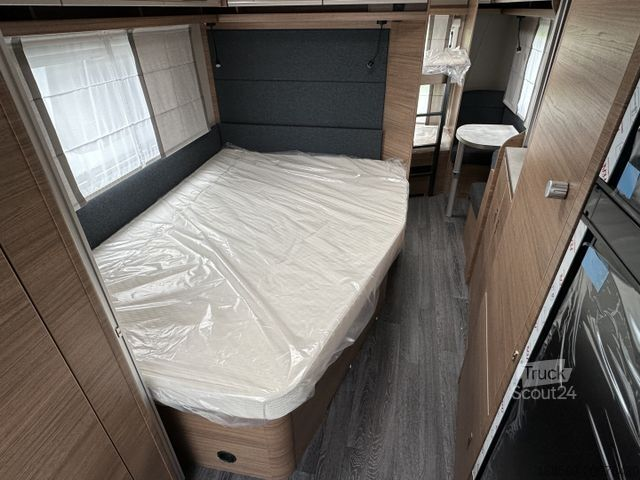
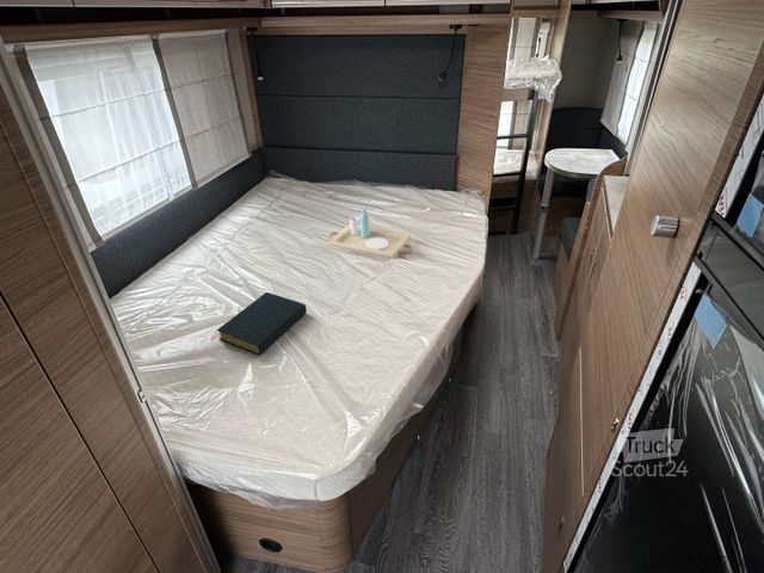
+ serving tray (369, 232)
+ hardback book (264, 321)
